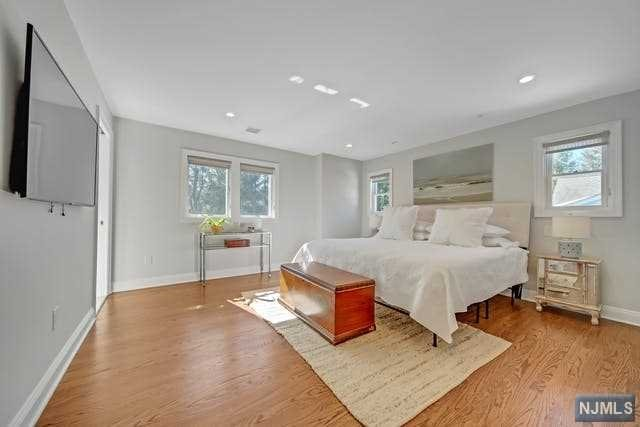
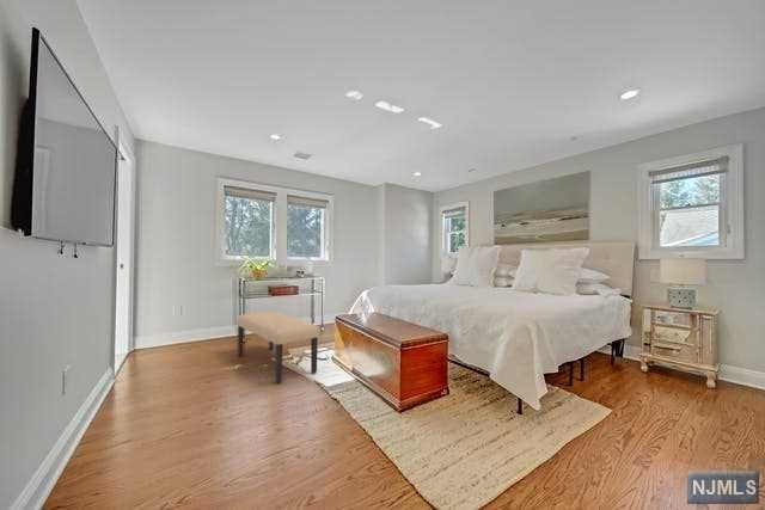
+ bench (274, 340)
